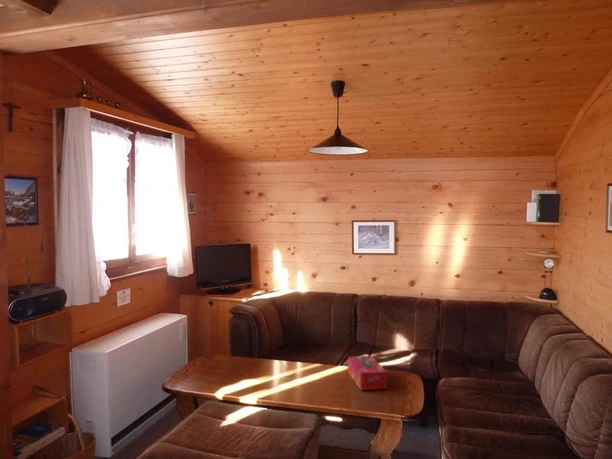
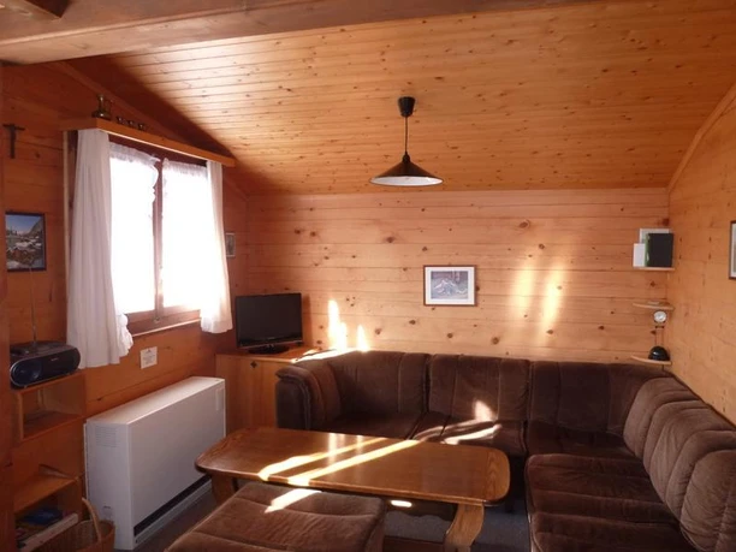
- tissue box (366, 372)
